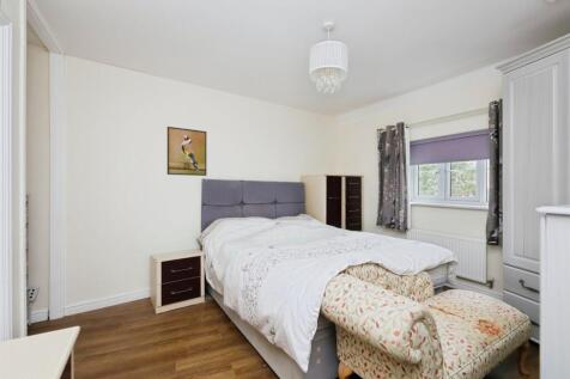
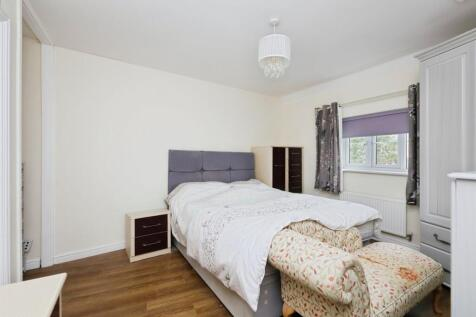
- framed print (187, 152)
